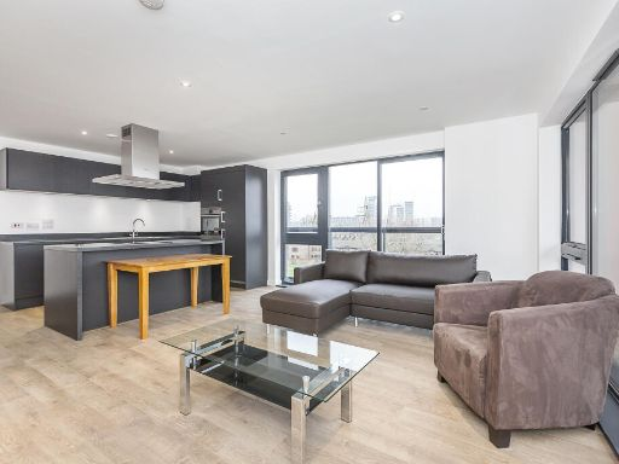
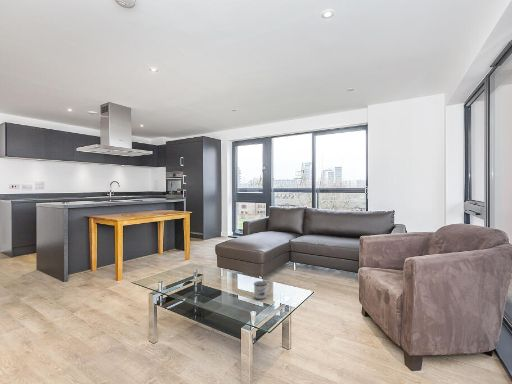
+ mug (262, 289)
